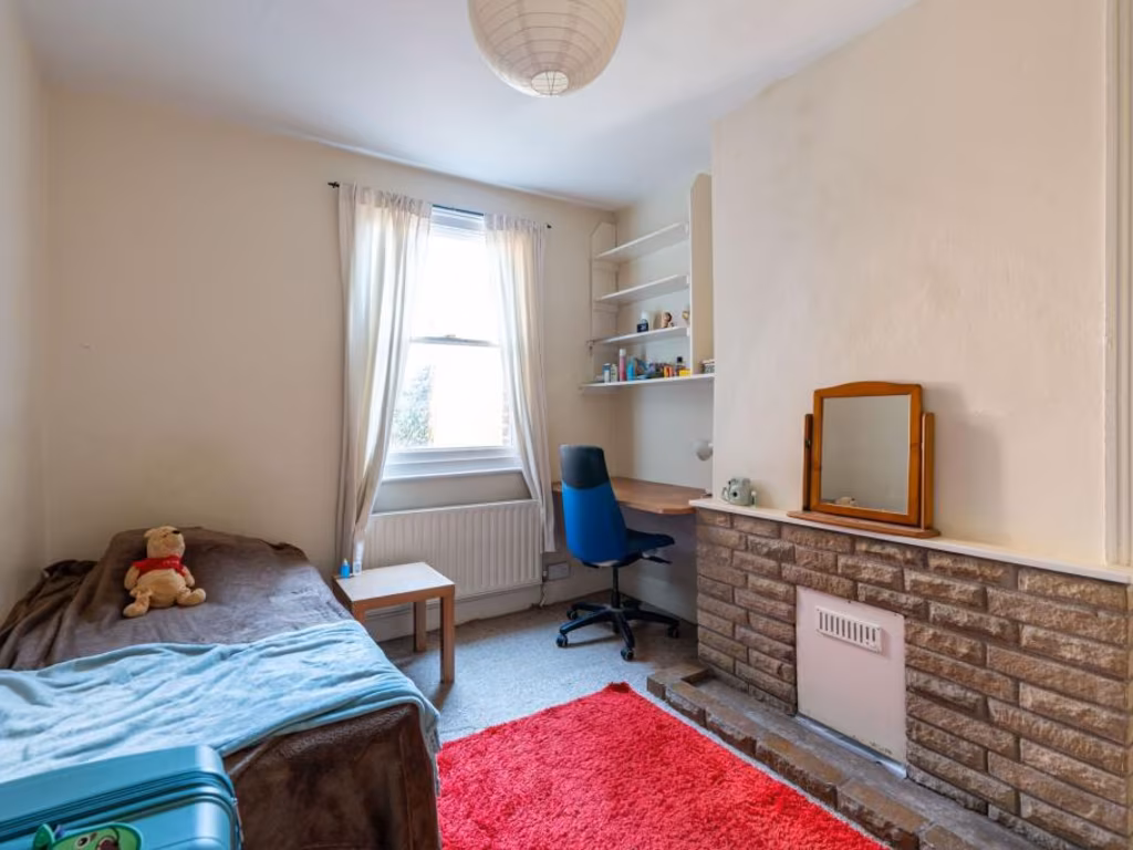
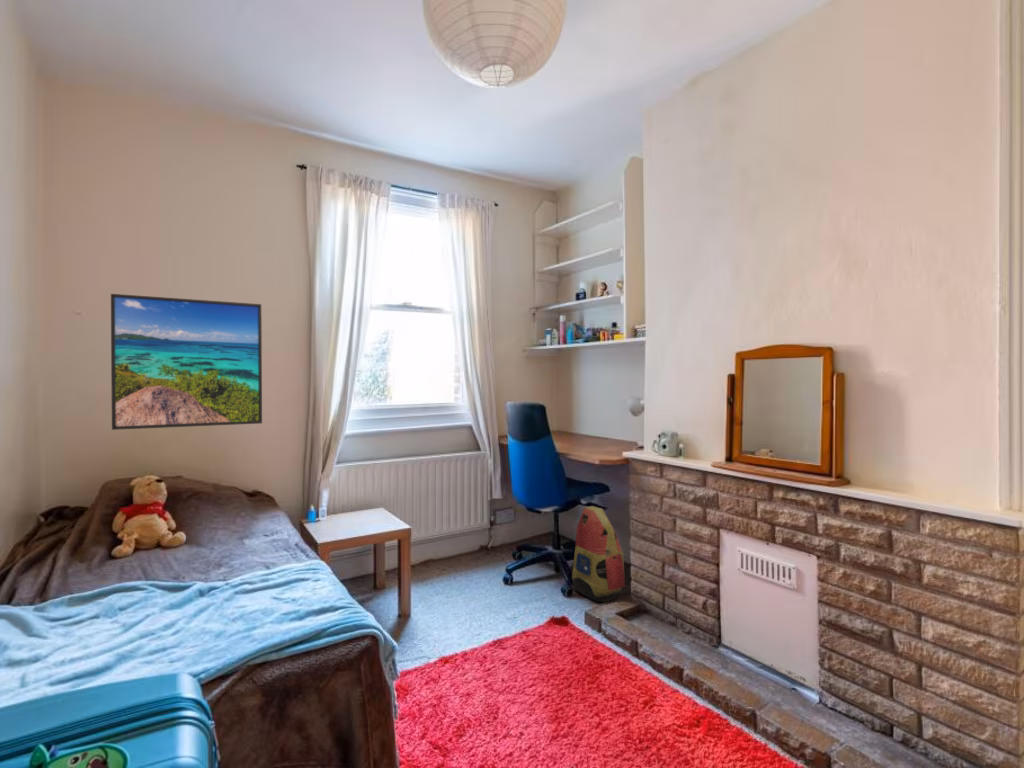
+ backpack (599, 549)
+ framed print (191, 362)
